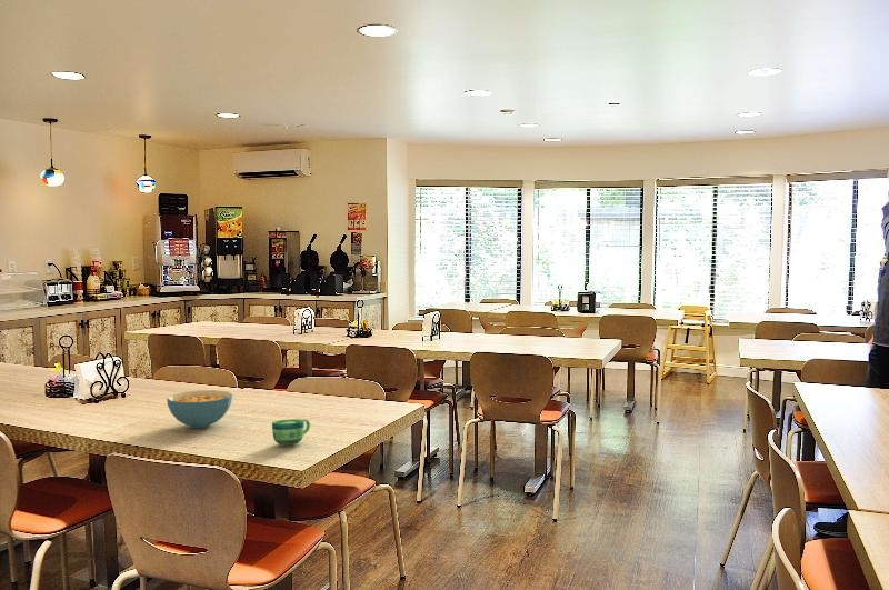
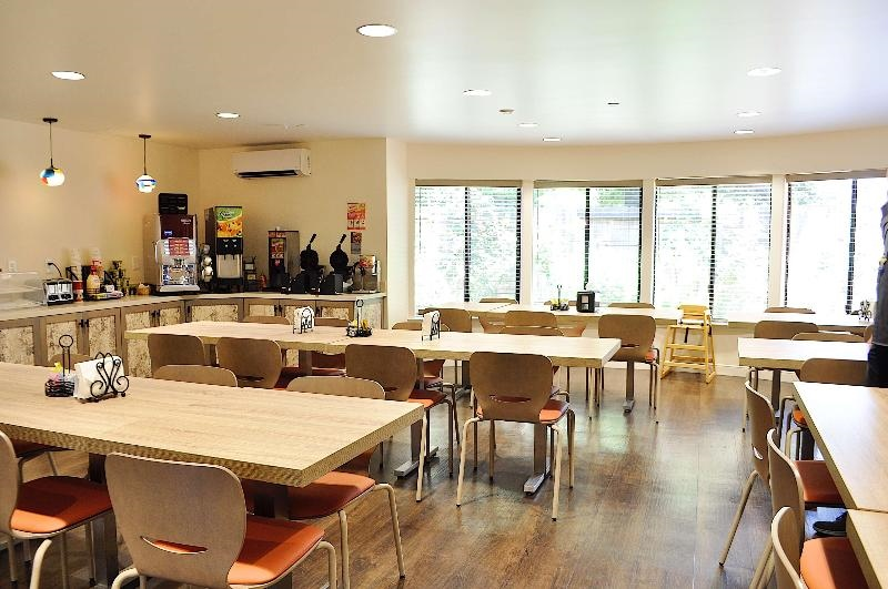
- cereal bowl (200, 410)
- cup (291, 430)
